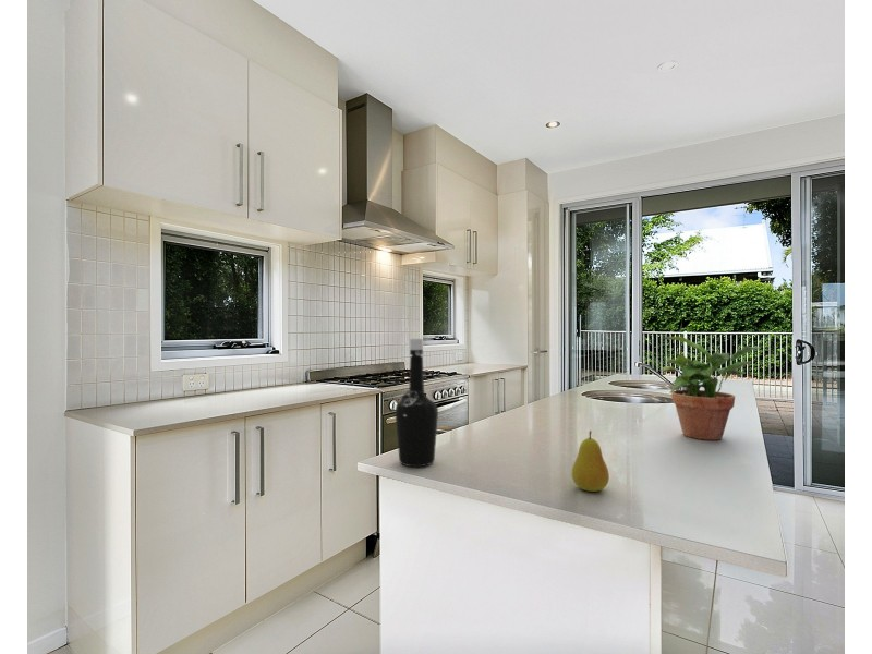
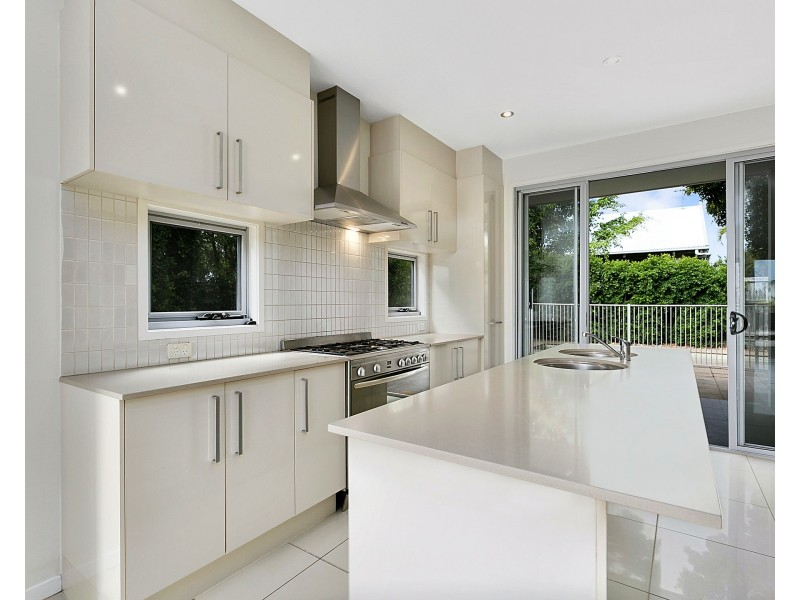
- potted plant (714, 386)
- fruit (590, 459)
- bottle (416, 400)
